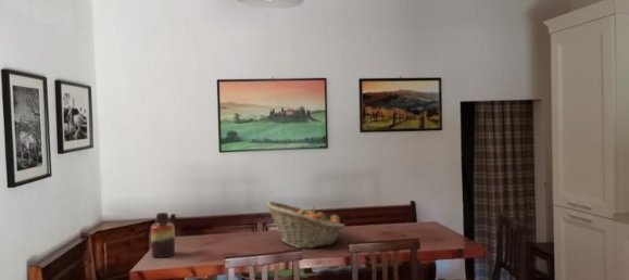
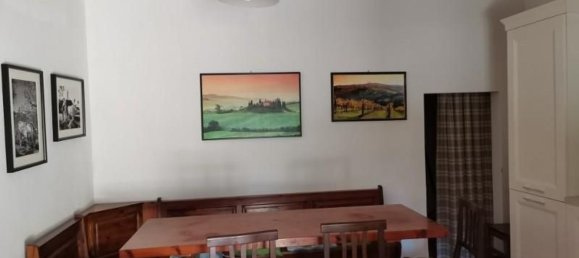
- vase (162, 233)
- fruit basket (304, 221)
